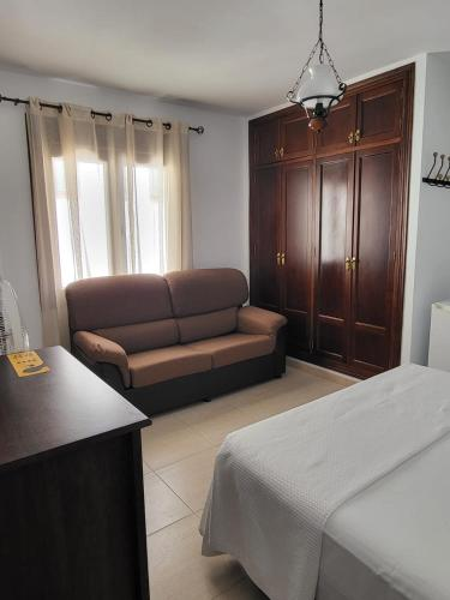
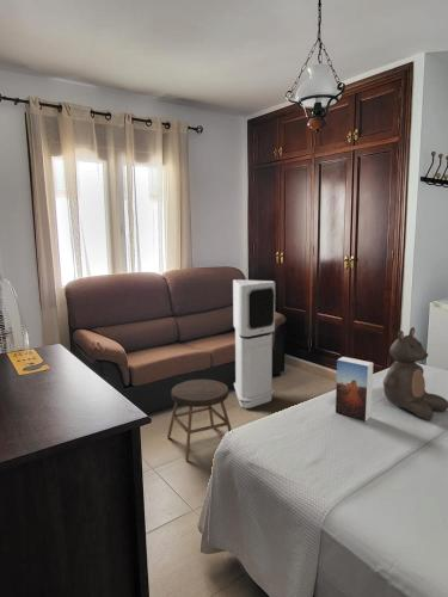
+ air purifier (247, 340)
+ stool (200, 411)
+ teddy bear (416, 370)
+ book (354, 388)
